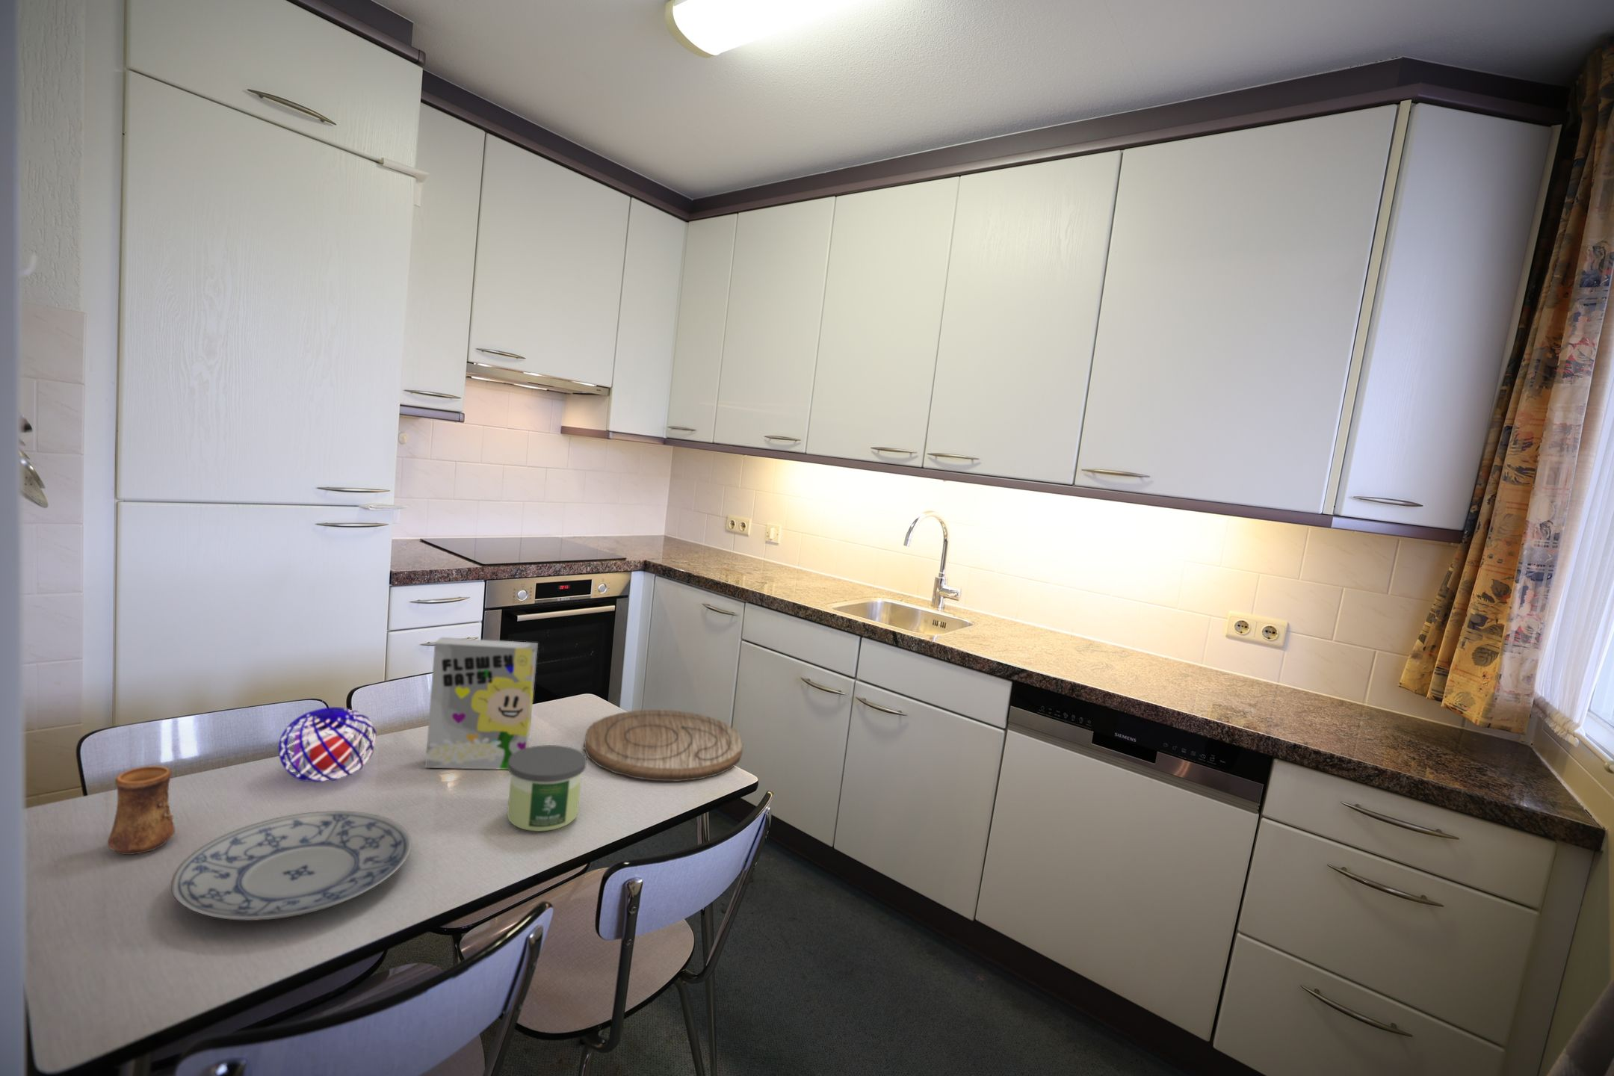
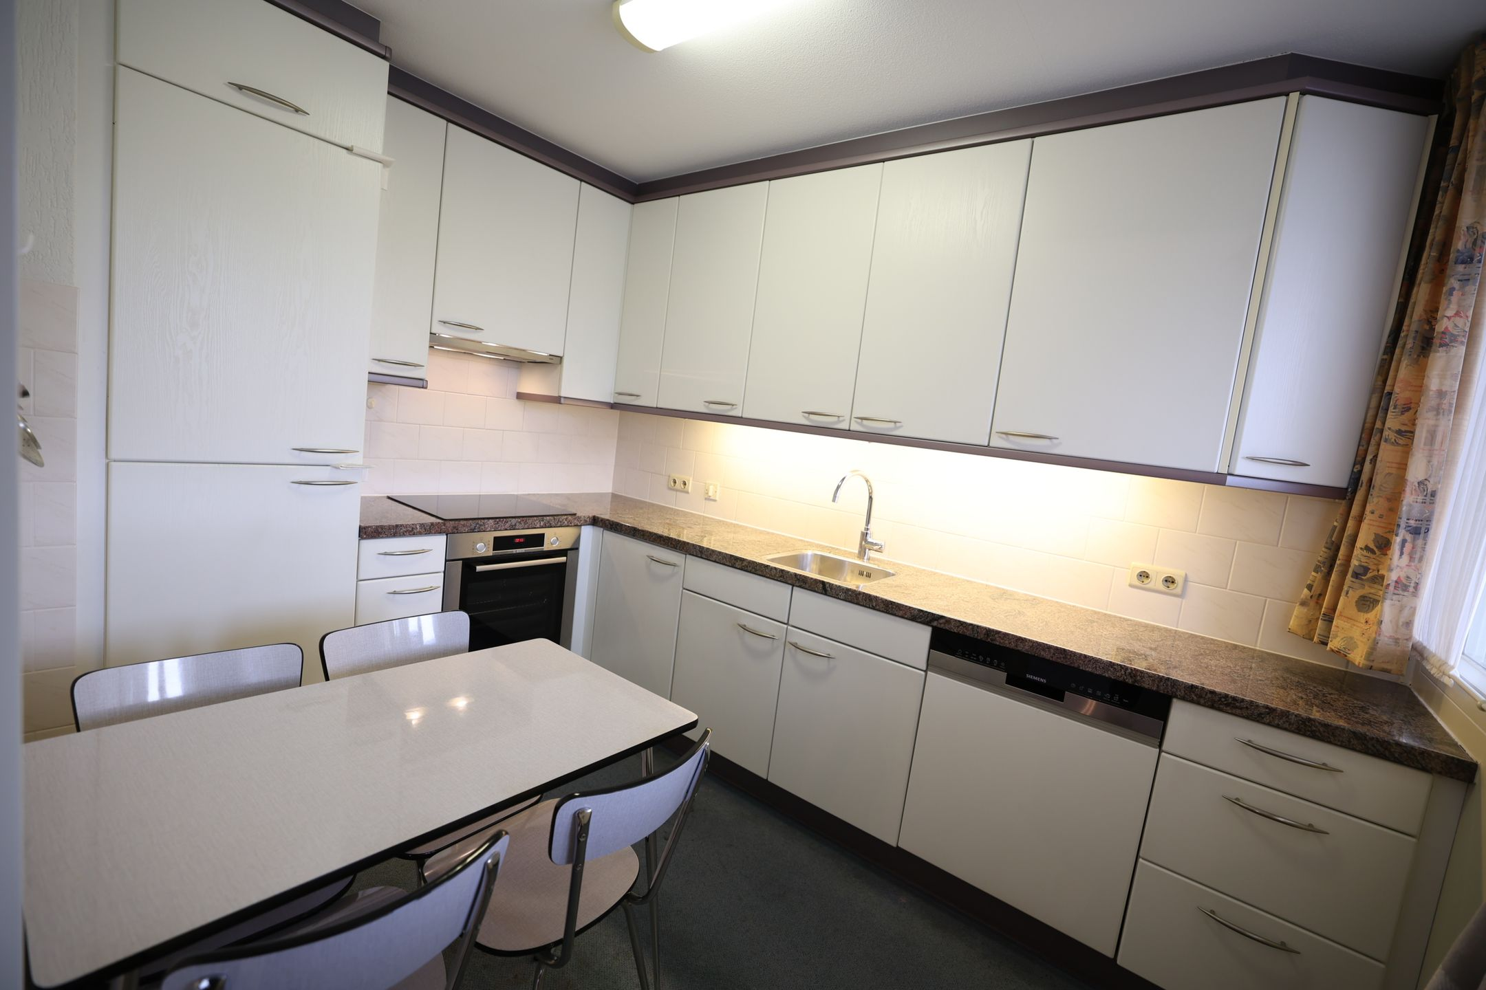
- cup (143, 809)
- candle (545, 788)
- decorative orb (329, 742)
- cereal box (483, 704)
- cutting board (665, 741)
- plate (300, 867)
